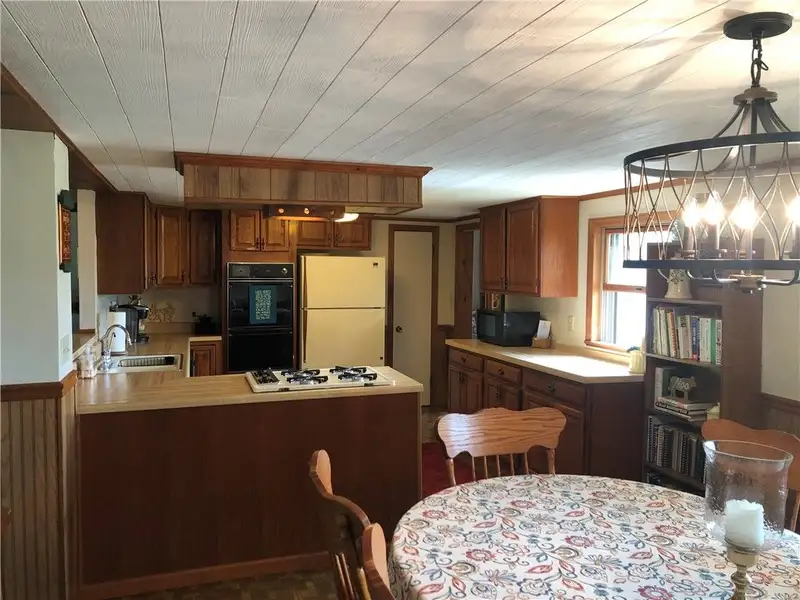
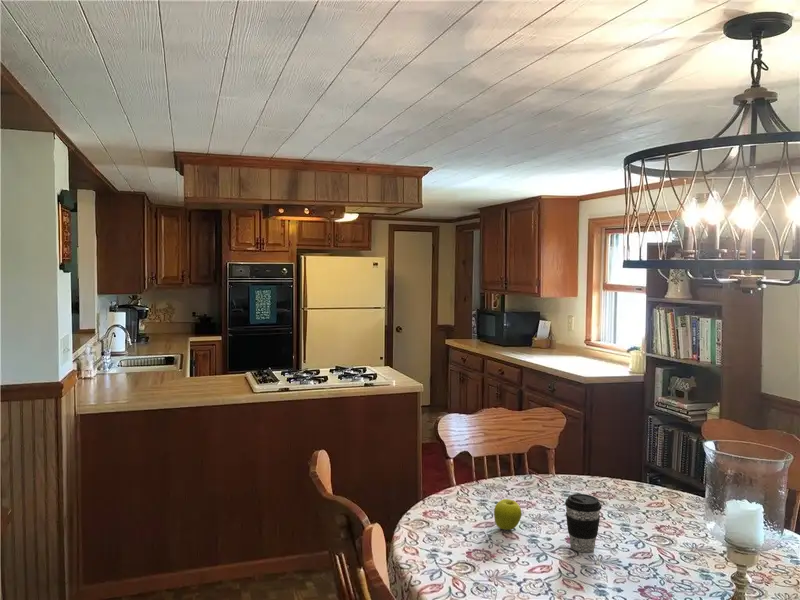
+ fruit (507, 514)
+ coffee cup (582, 523)
